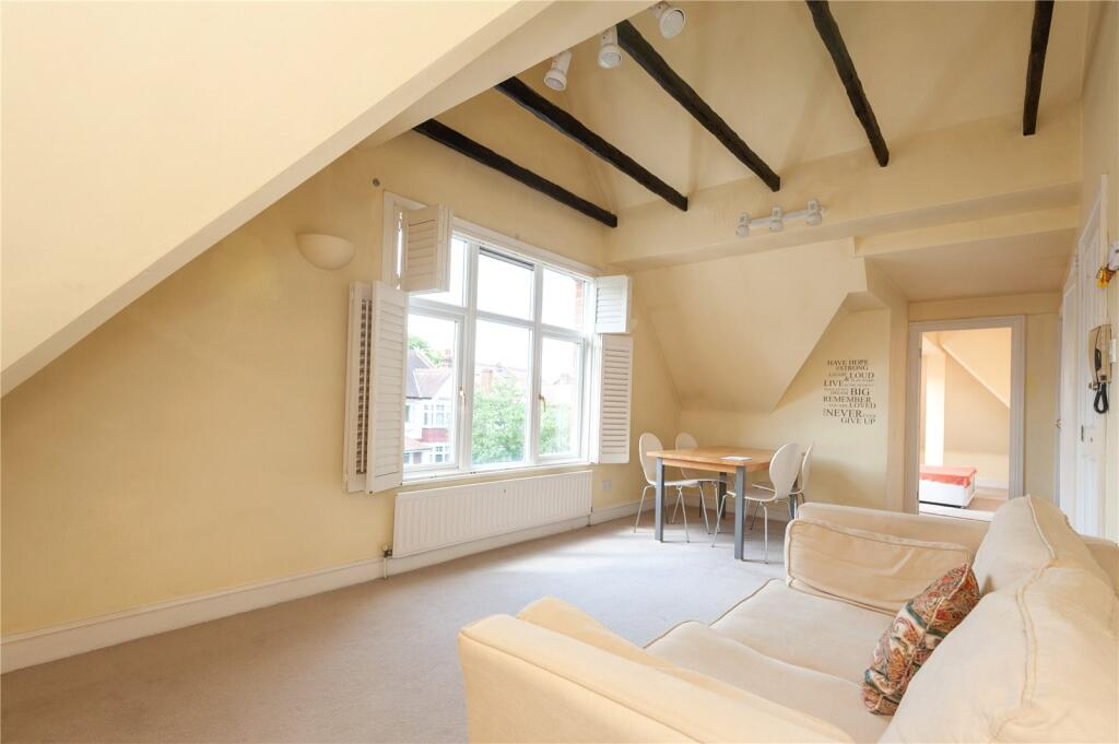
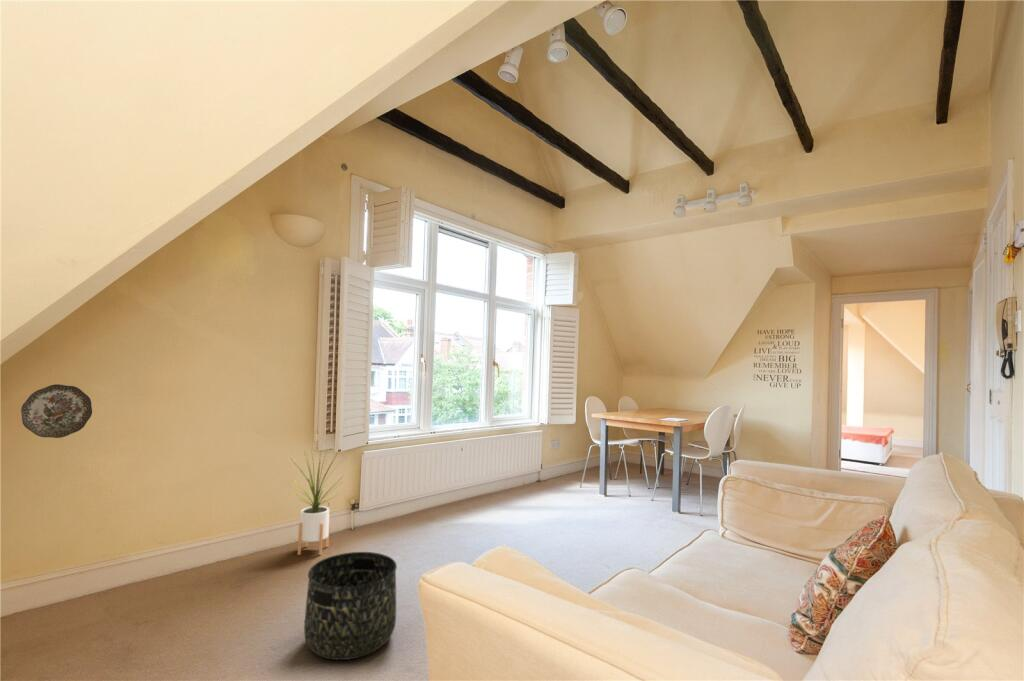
+ decorative plate (57, 410)
+ basket (352, 604)
+ house plant (315, 496)
